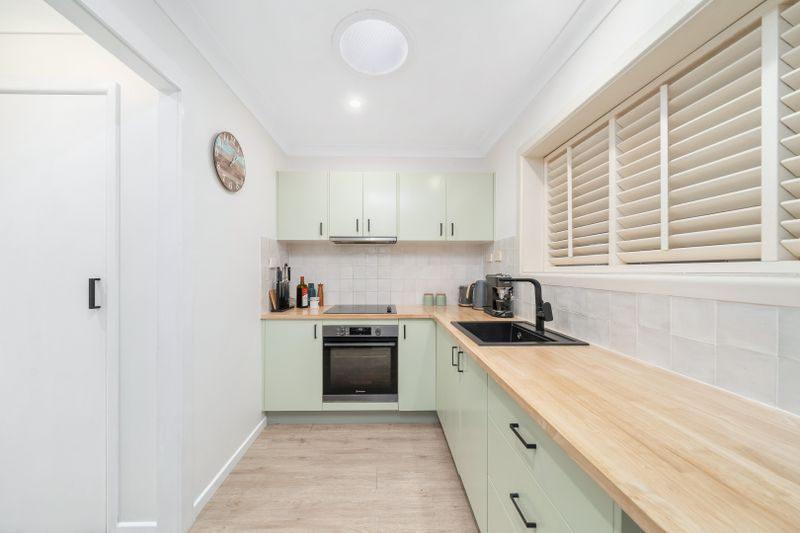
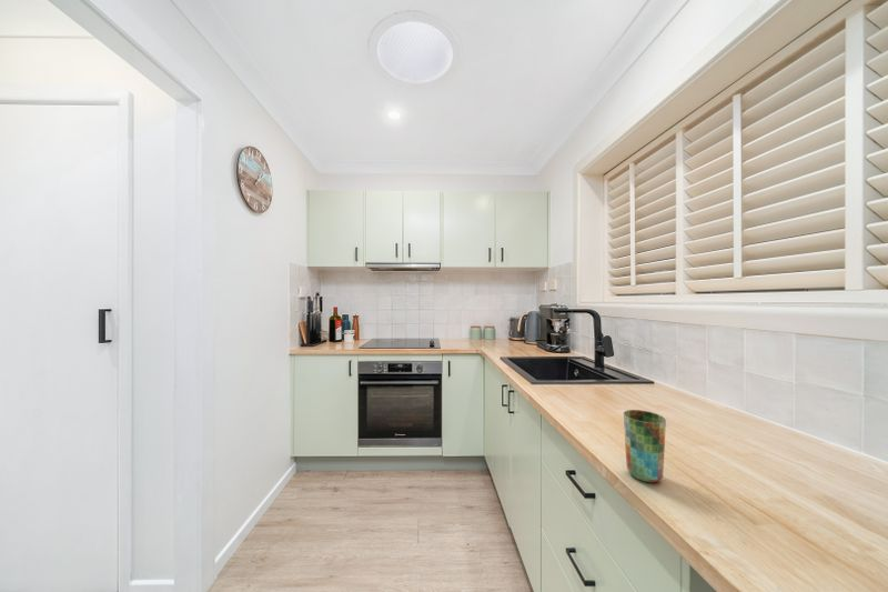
+ cup (644, 445)
